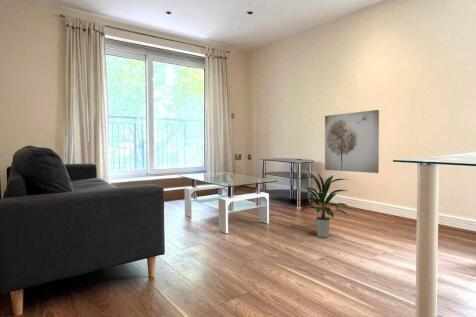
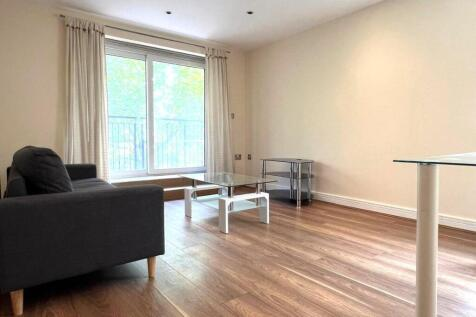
- indoor plant (323, 203)
- wall art (349, 142)
